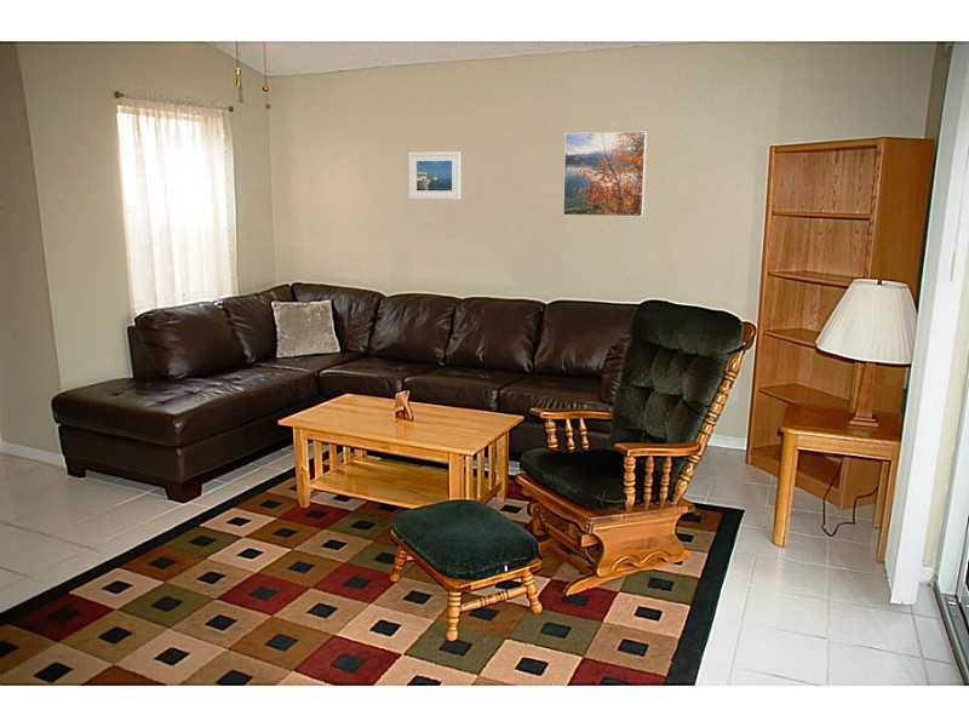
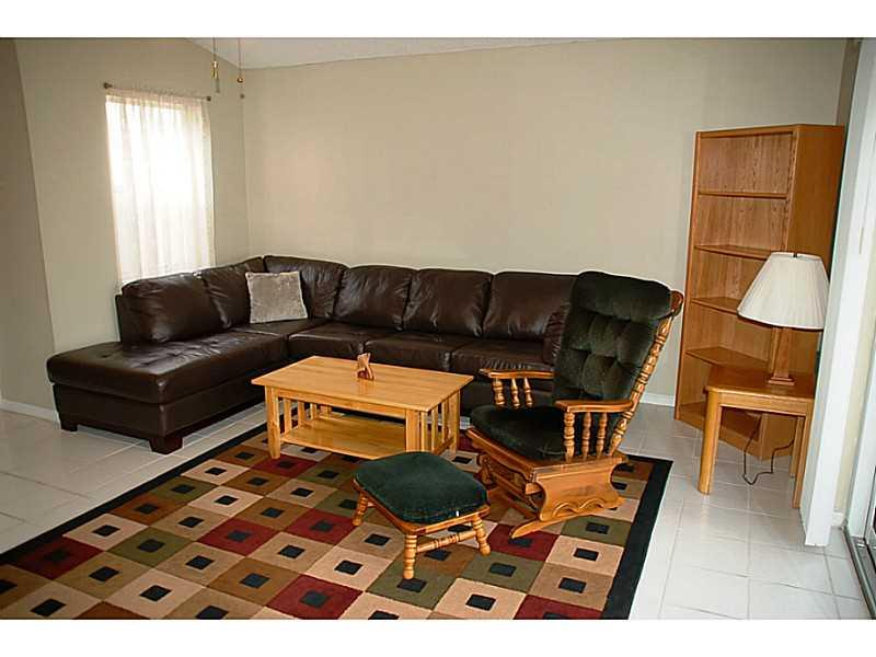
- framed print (603, 174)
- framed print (434, 176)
